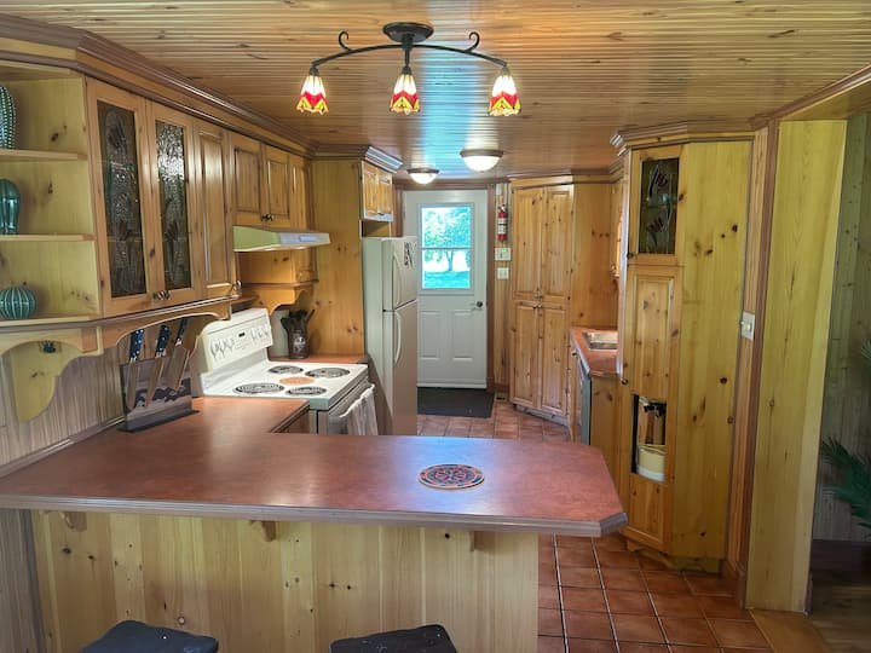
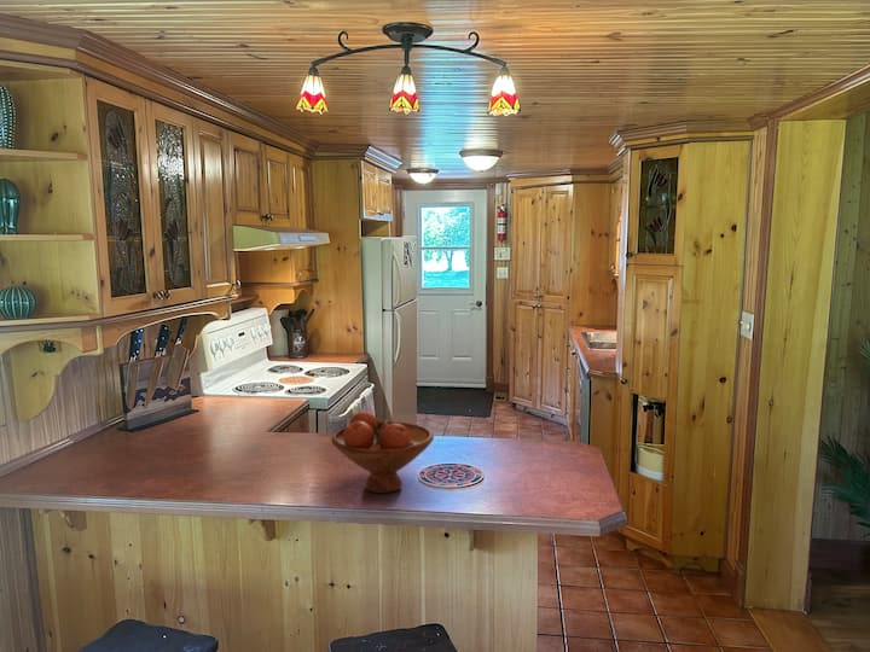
+ fruit bowl (383, 450)
